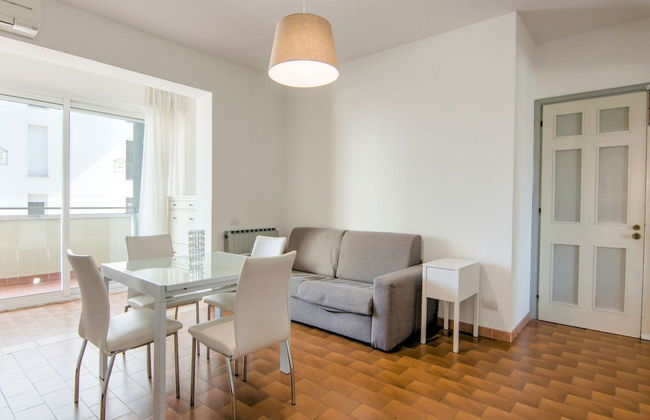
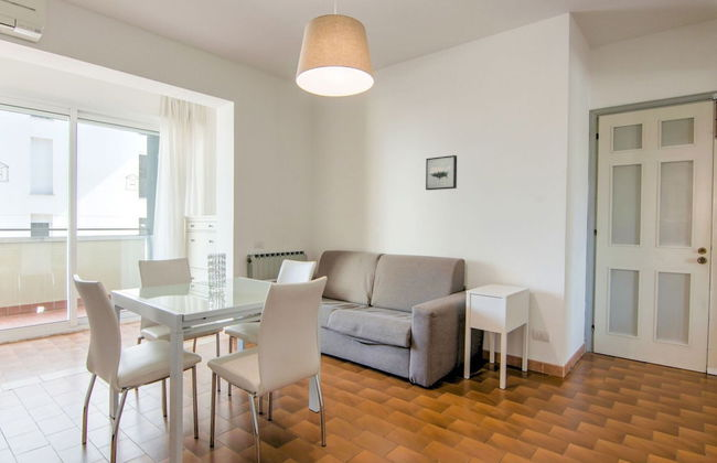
+ wall art (440, 173)
